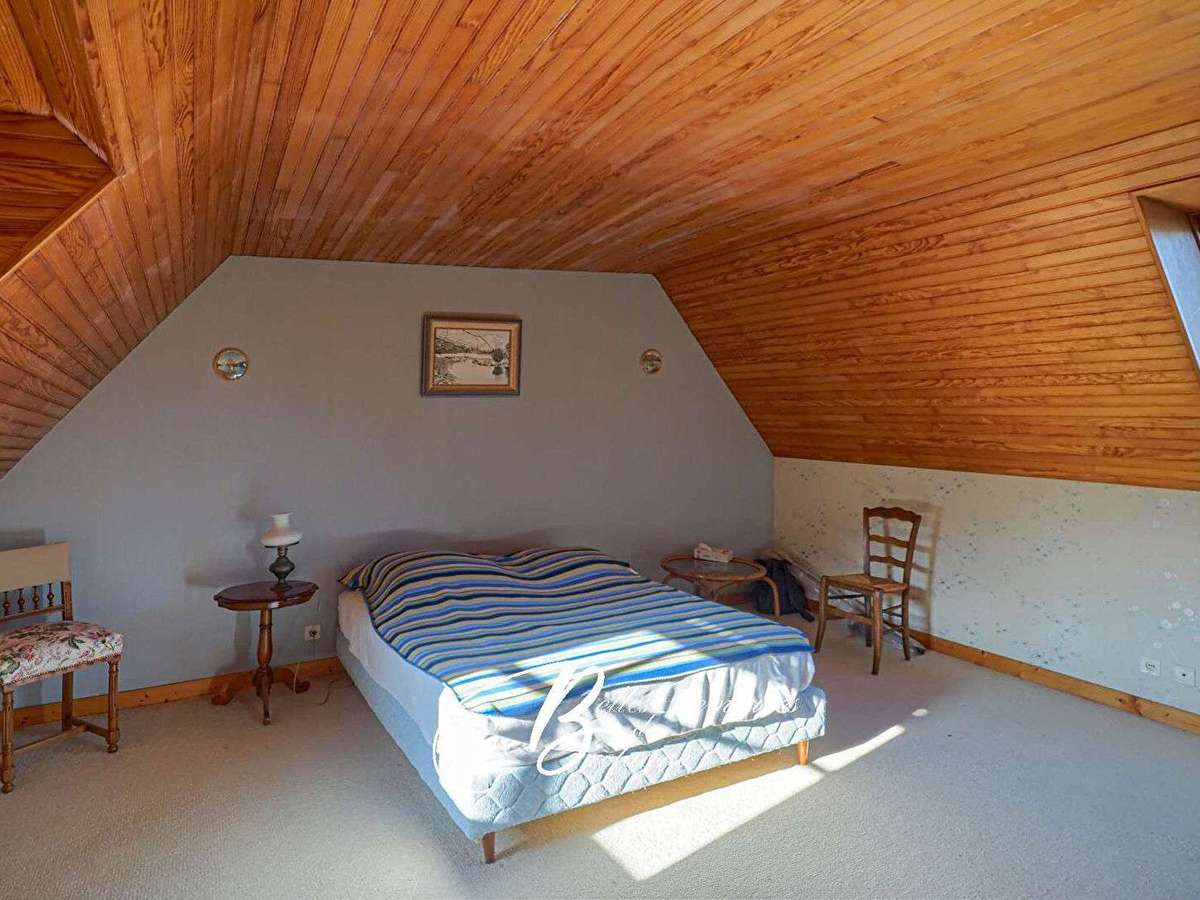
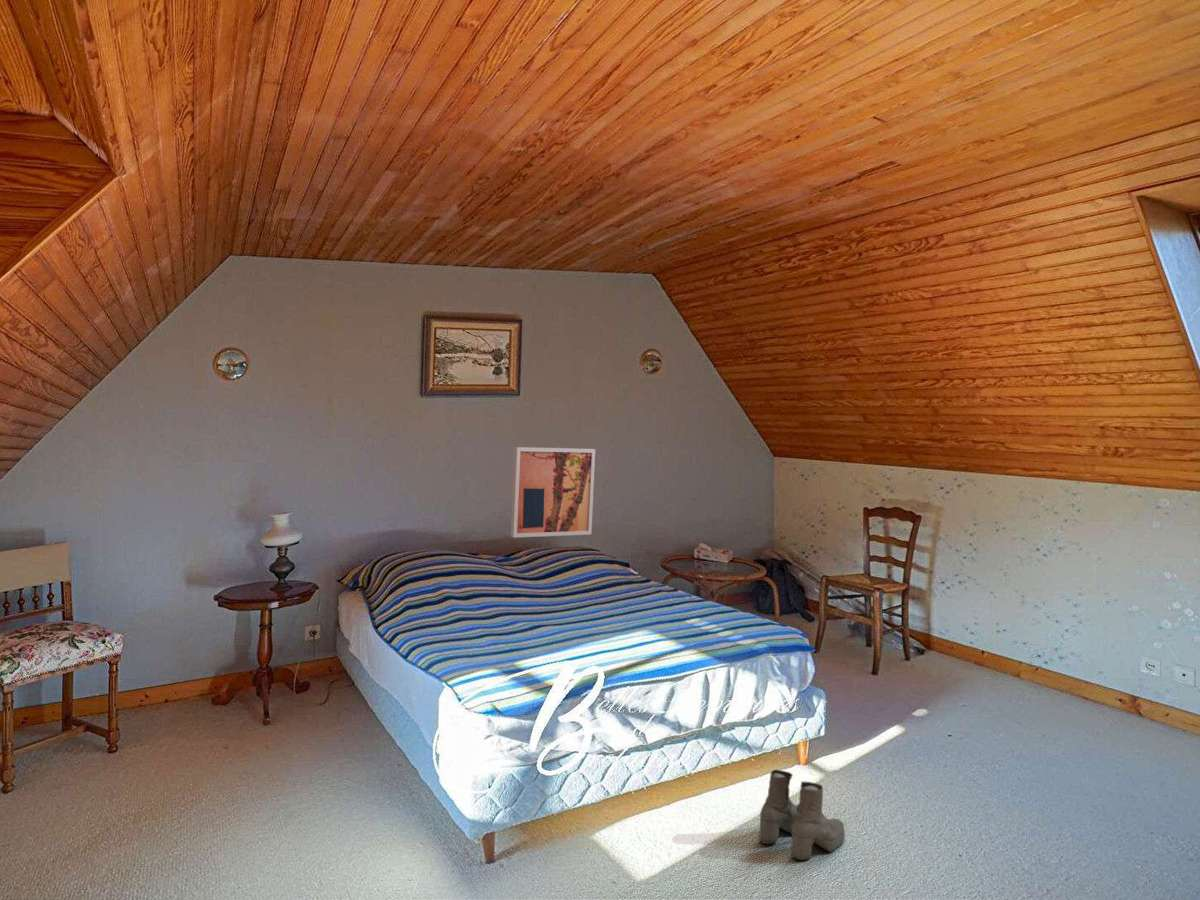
+ wall art (553, 491)
+ boots (802, 807)
